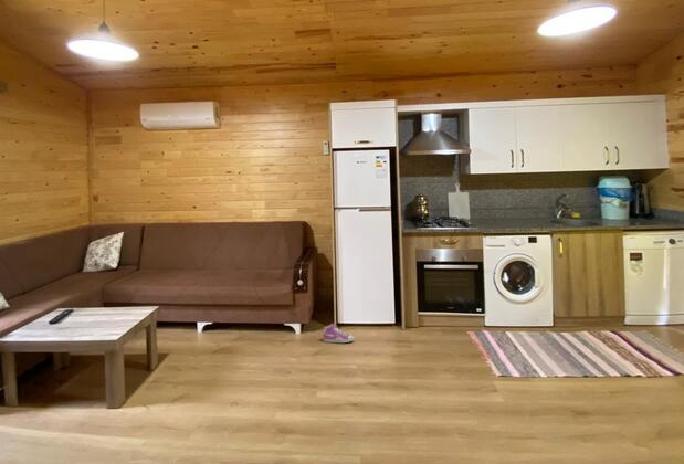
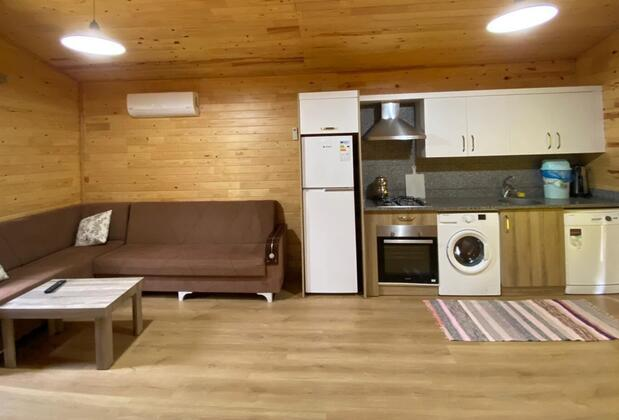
- sneaker (338, 333)
